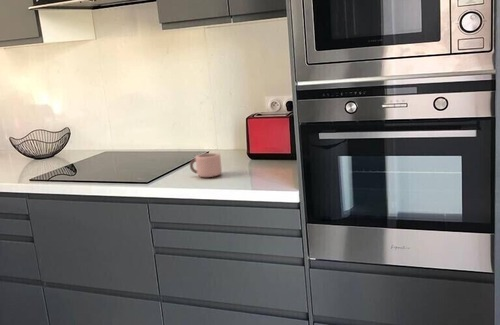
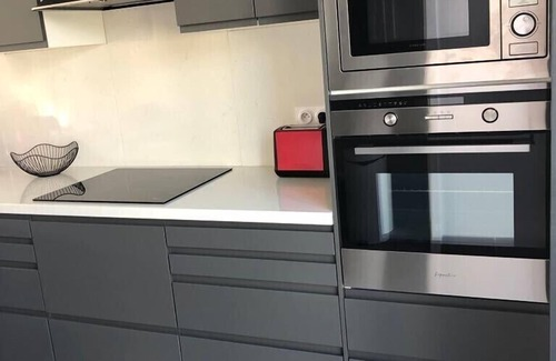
- mug (205, 165)
